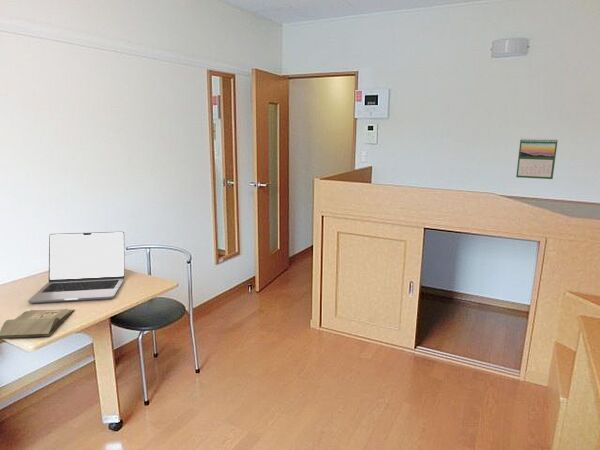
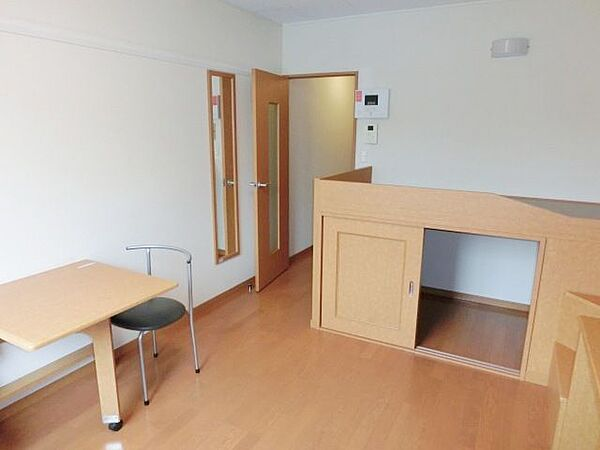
- laptop (80, 264)
- calendar (536, 158)
- hardback book (36, 319)
